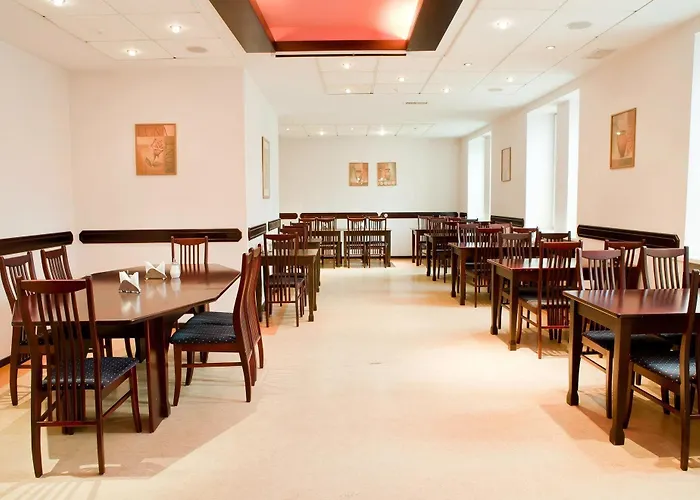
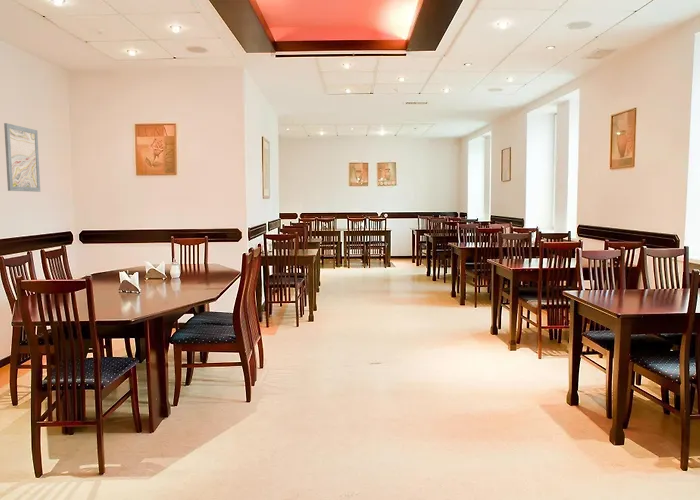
+ wall art (23, 159)
